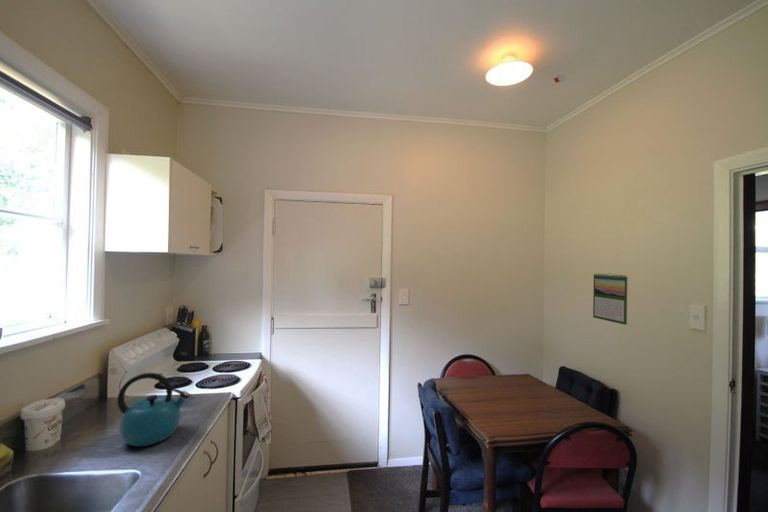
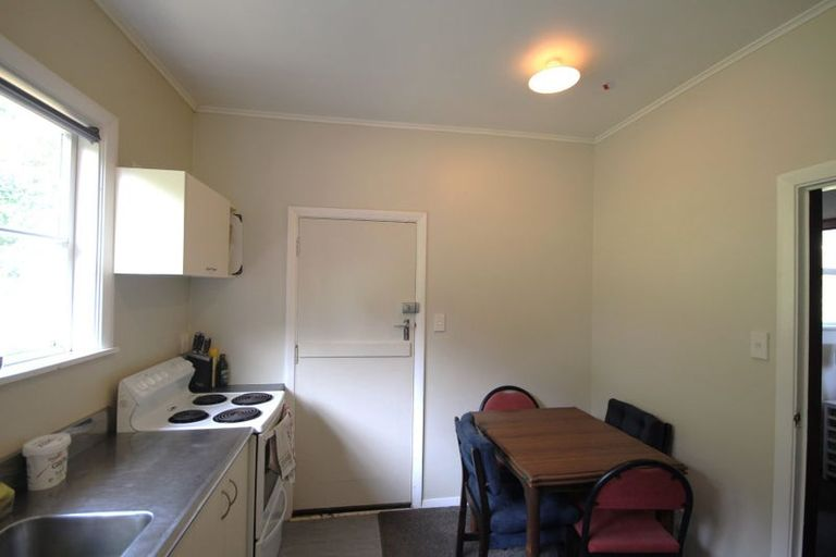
- calendar (609, 297)
- kettle (155, 404)
